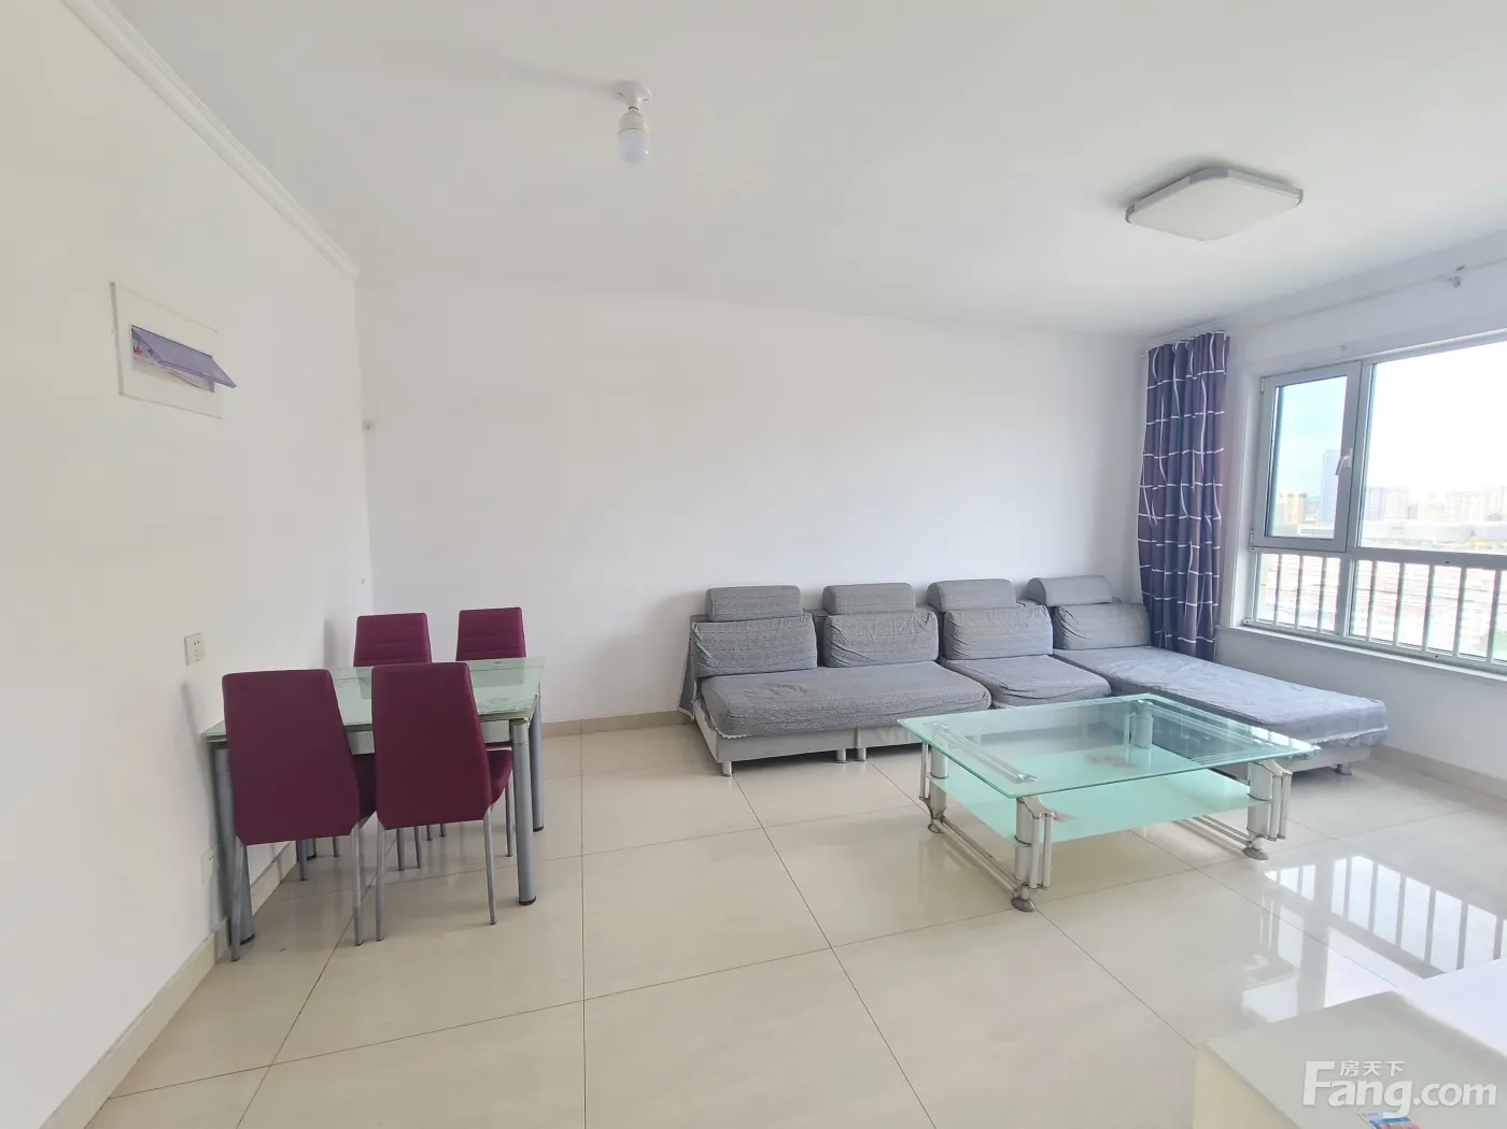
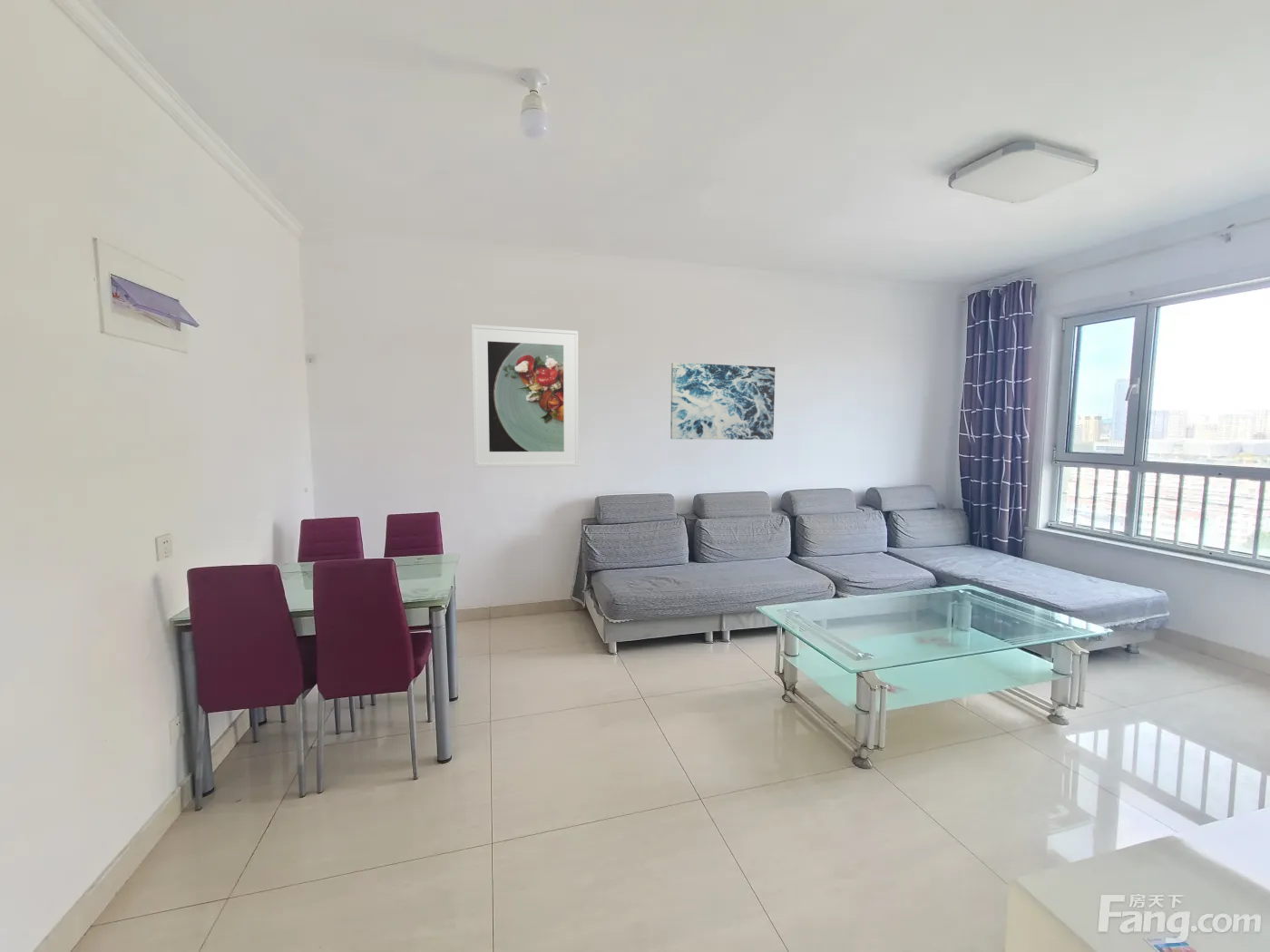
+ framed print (526, 397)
+ wall art (723, 402)
